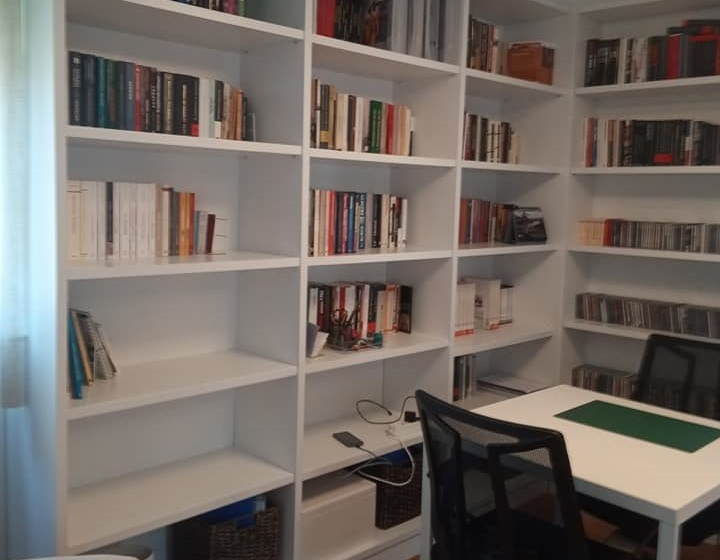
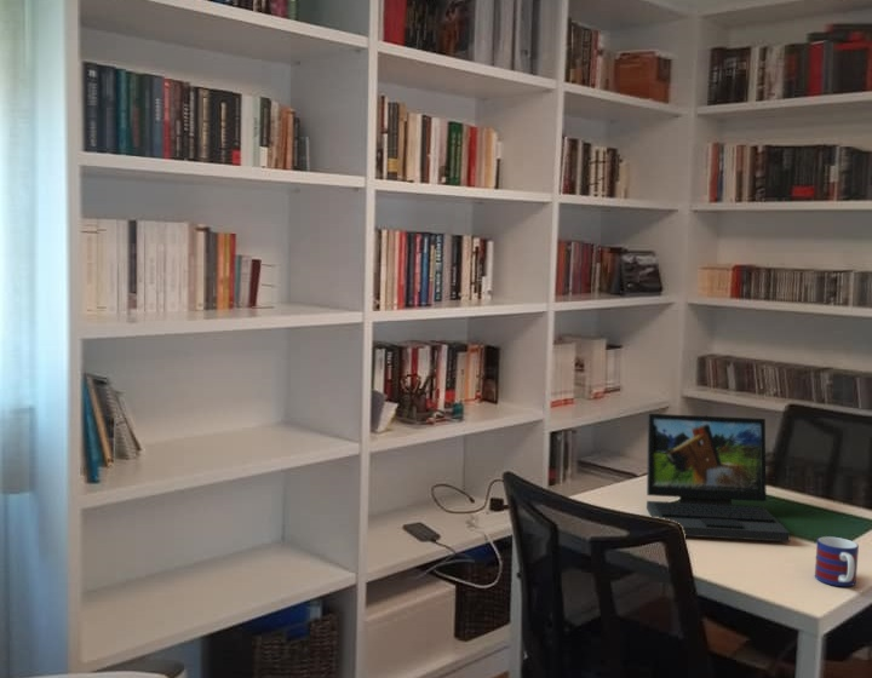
+ mug (839, 564)
+ laptop (713, 472)
